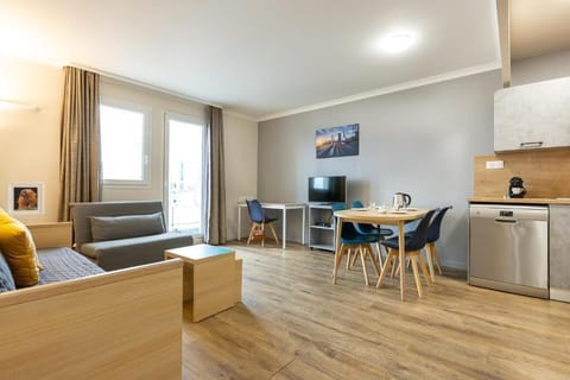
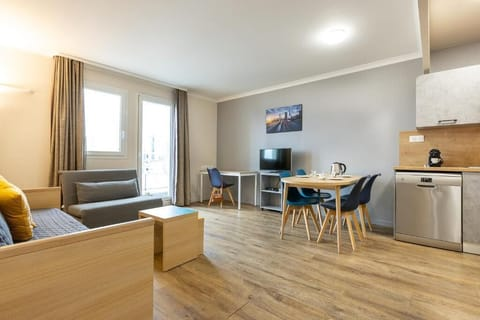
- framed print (25, 198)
